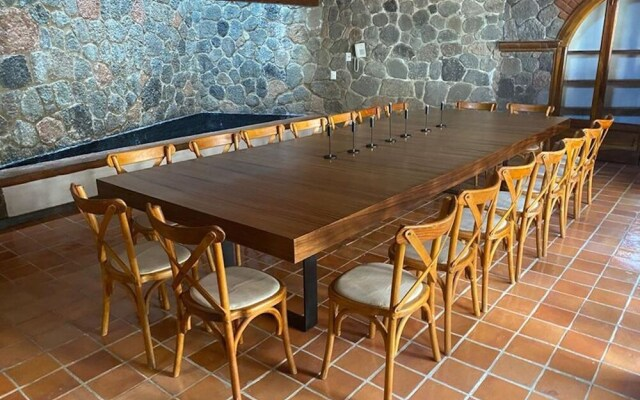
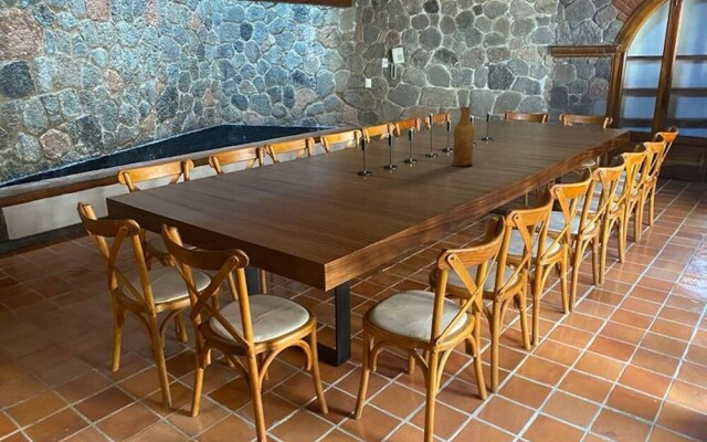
+ vase (464, 136)
